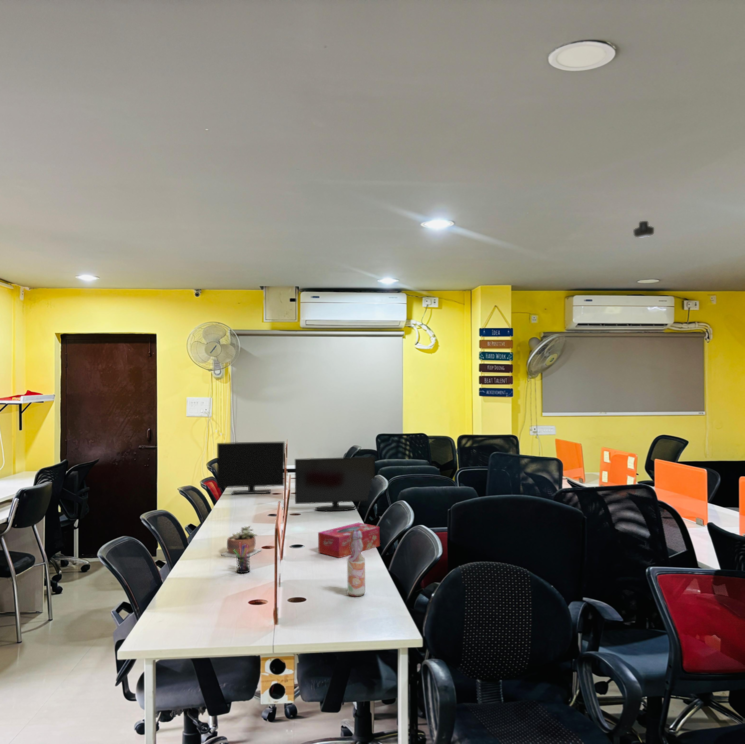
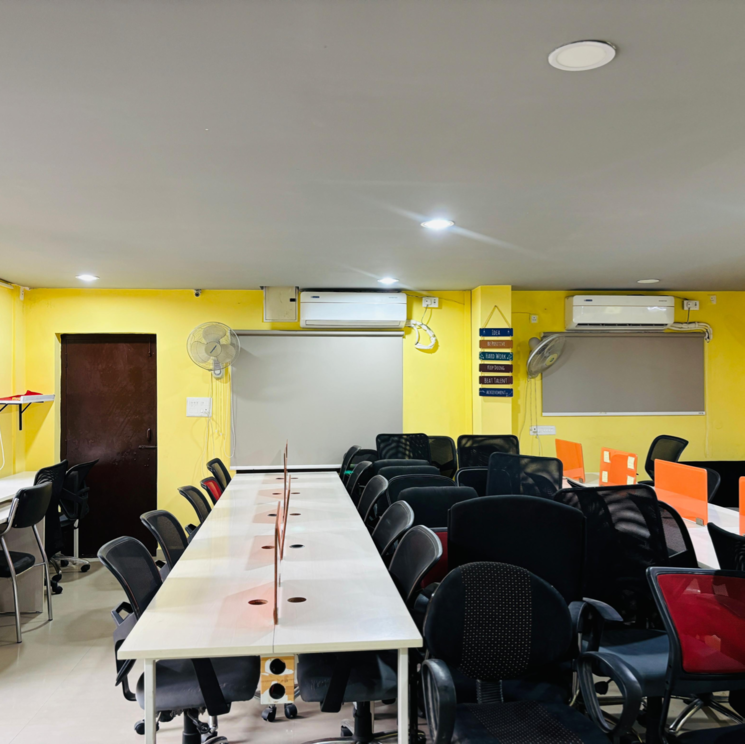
- monitor (335, 483)
- pen holder (241, 557)
- monitor (251, 467)
- bottle (356, 562)
- tissue box (349, 539)
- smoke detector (643, 228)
- succulent plant (241, 540)
